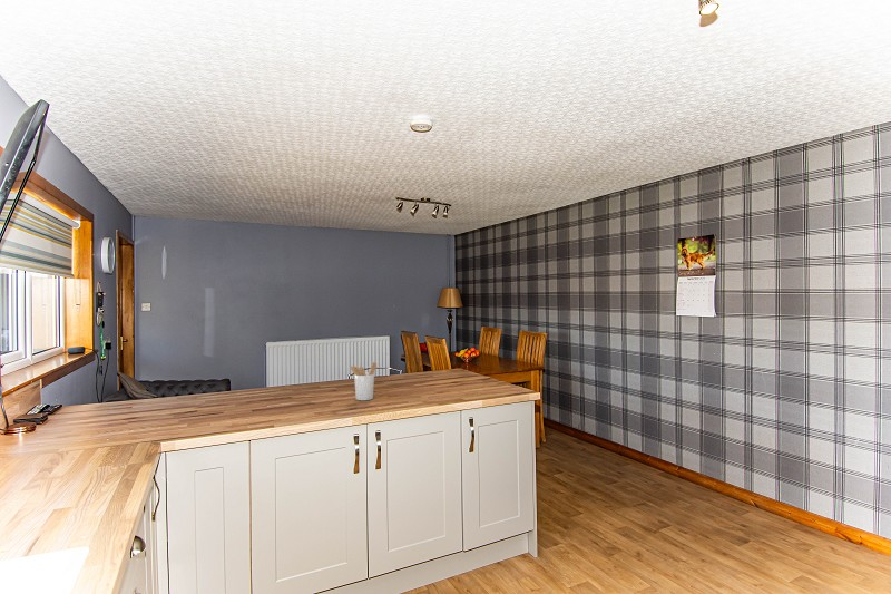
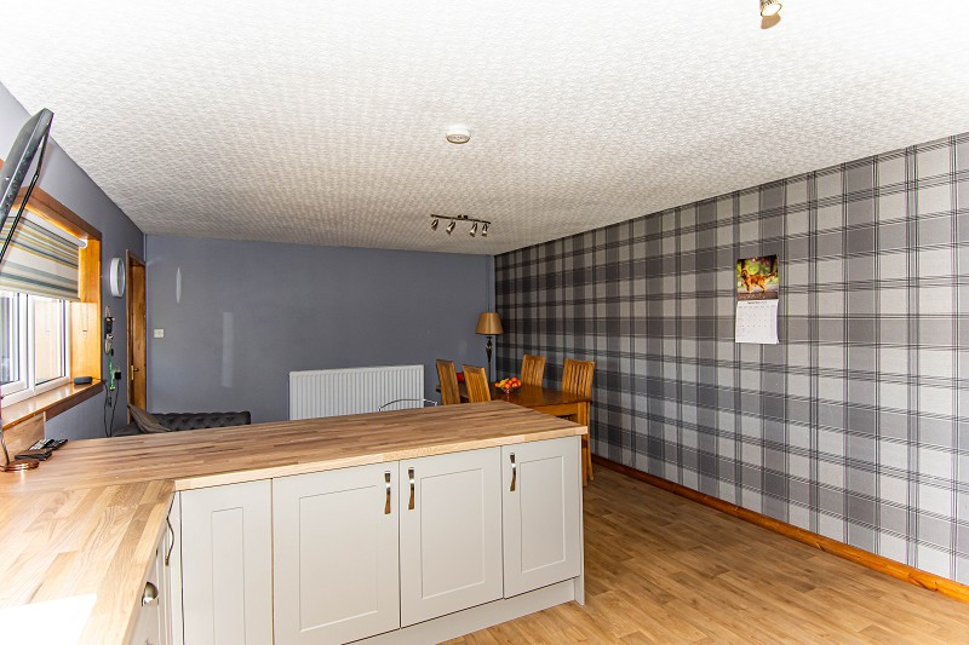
- utensil holder (362, 381)
